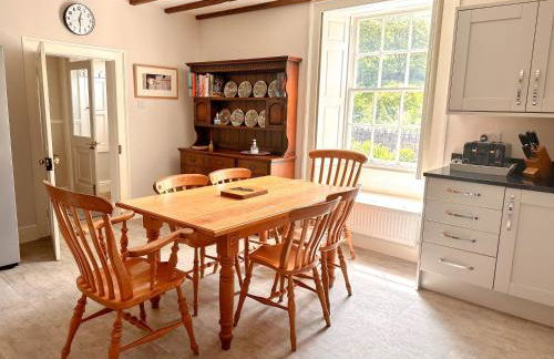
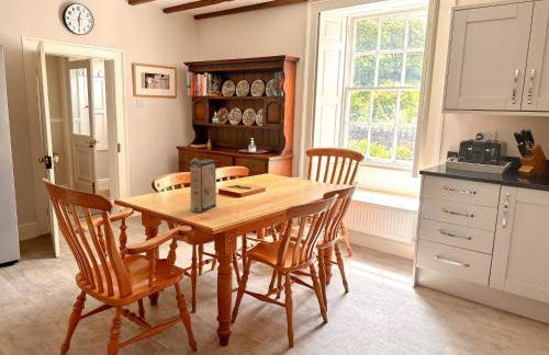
+ cereal box (203, 183)
